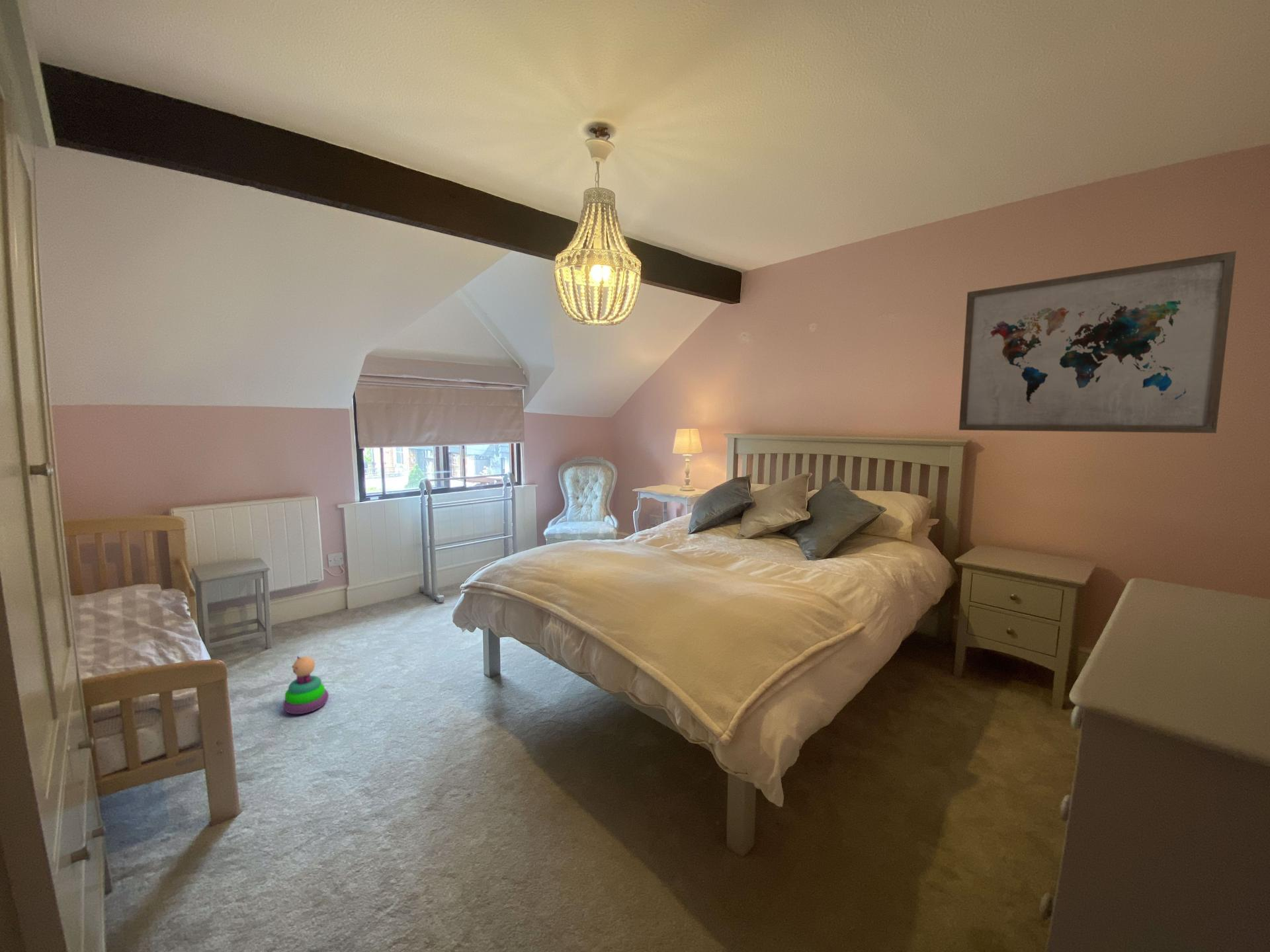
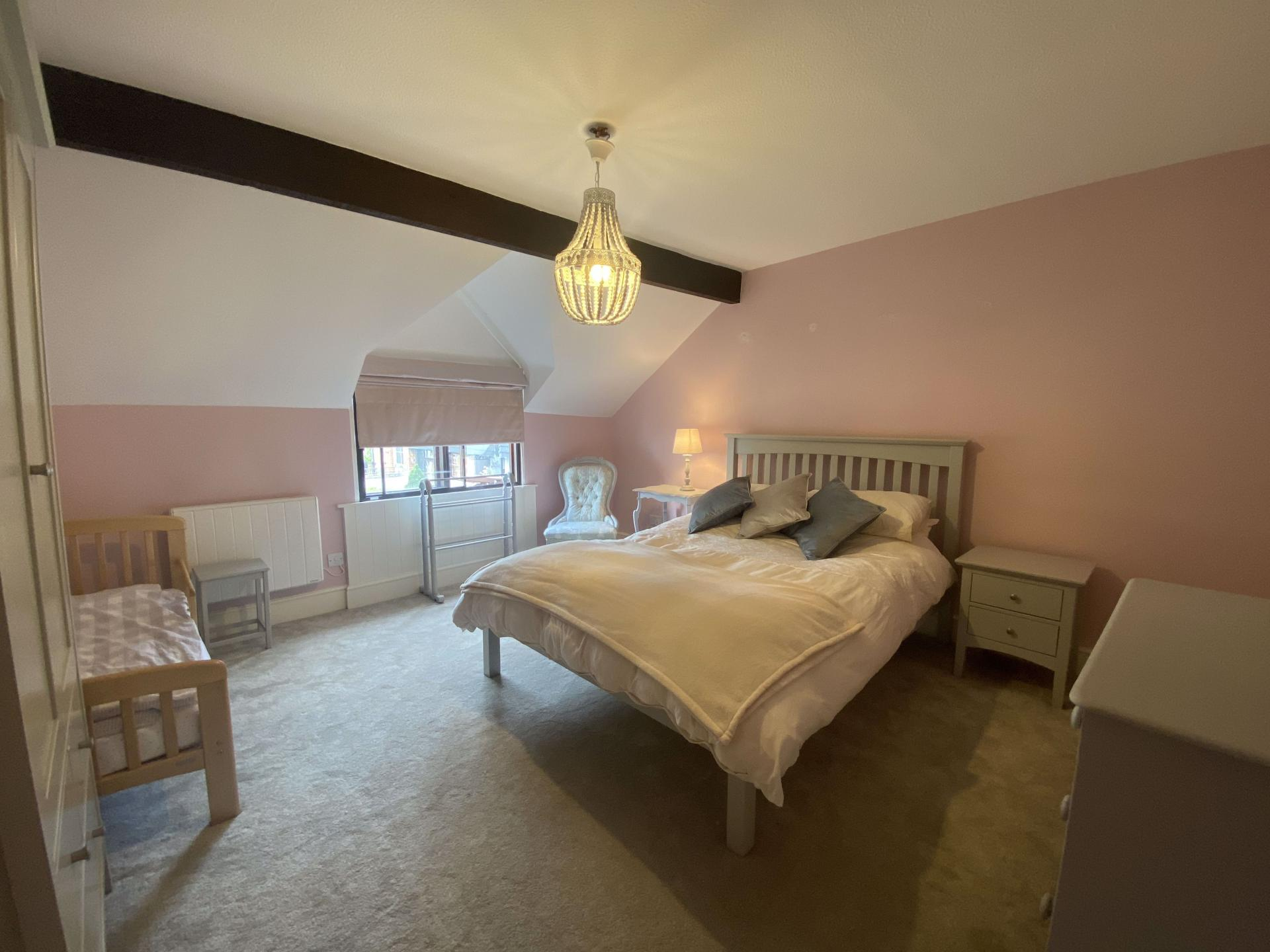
- wall art (1077, 354)
- stacking toy (305, 681)
